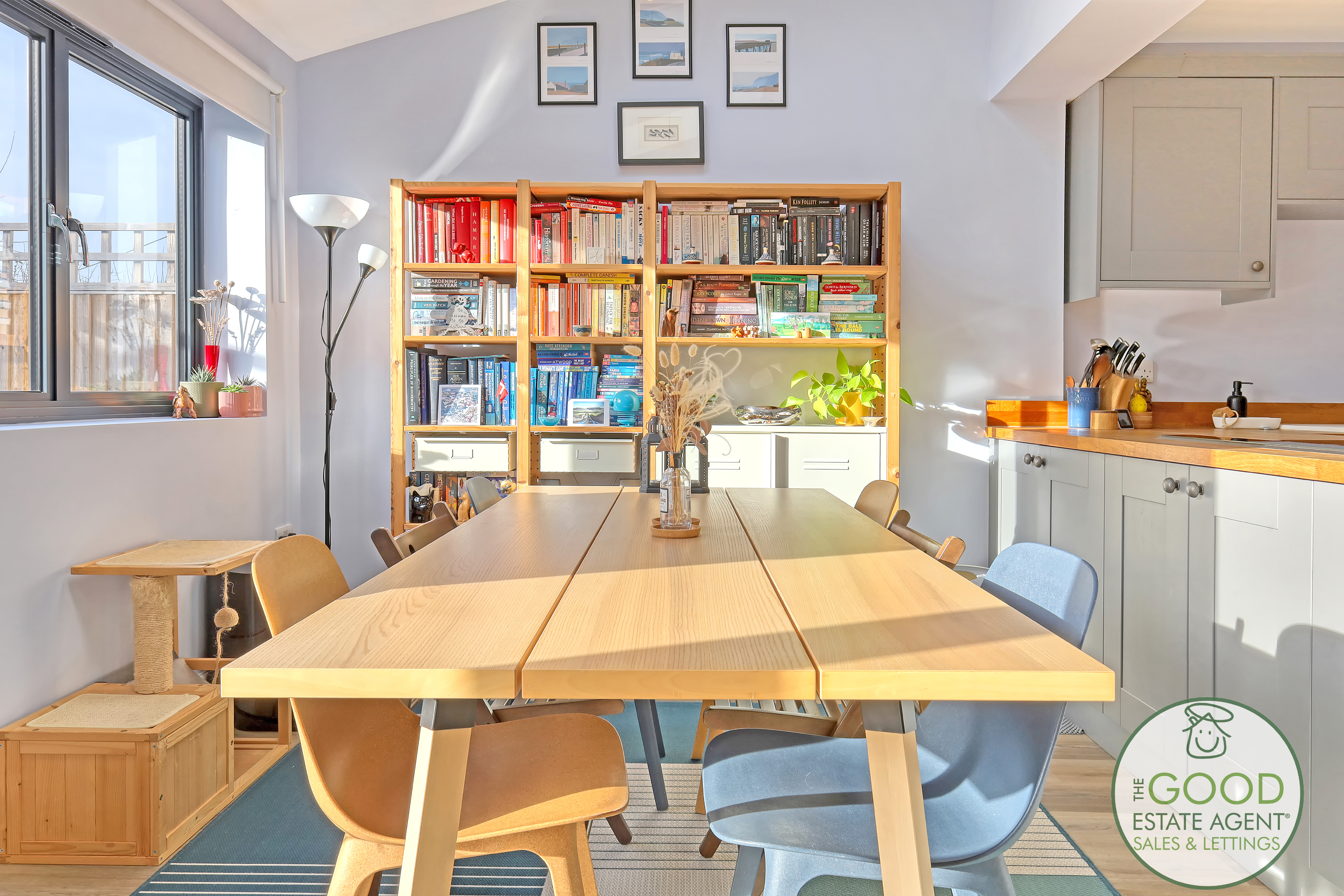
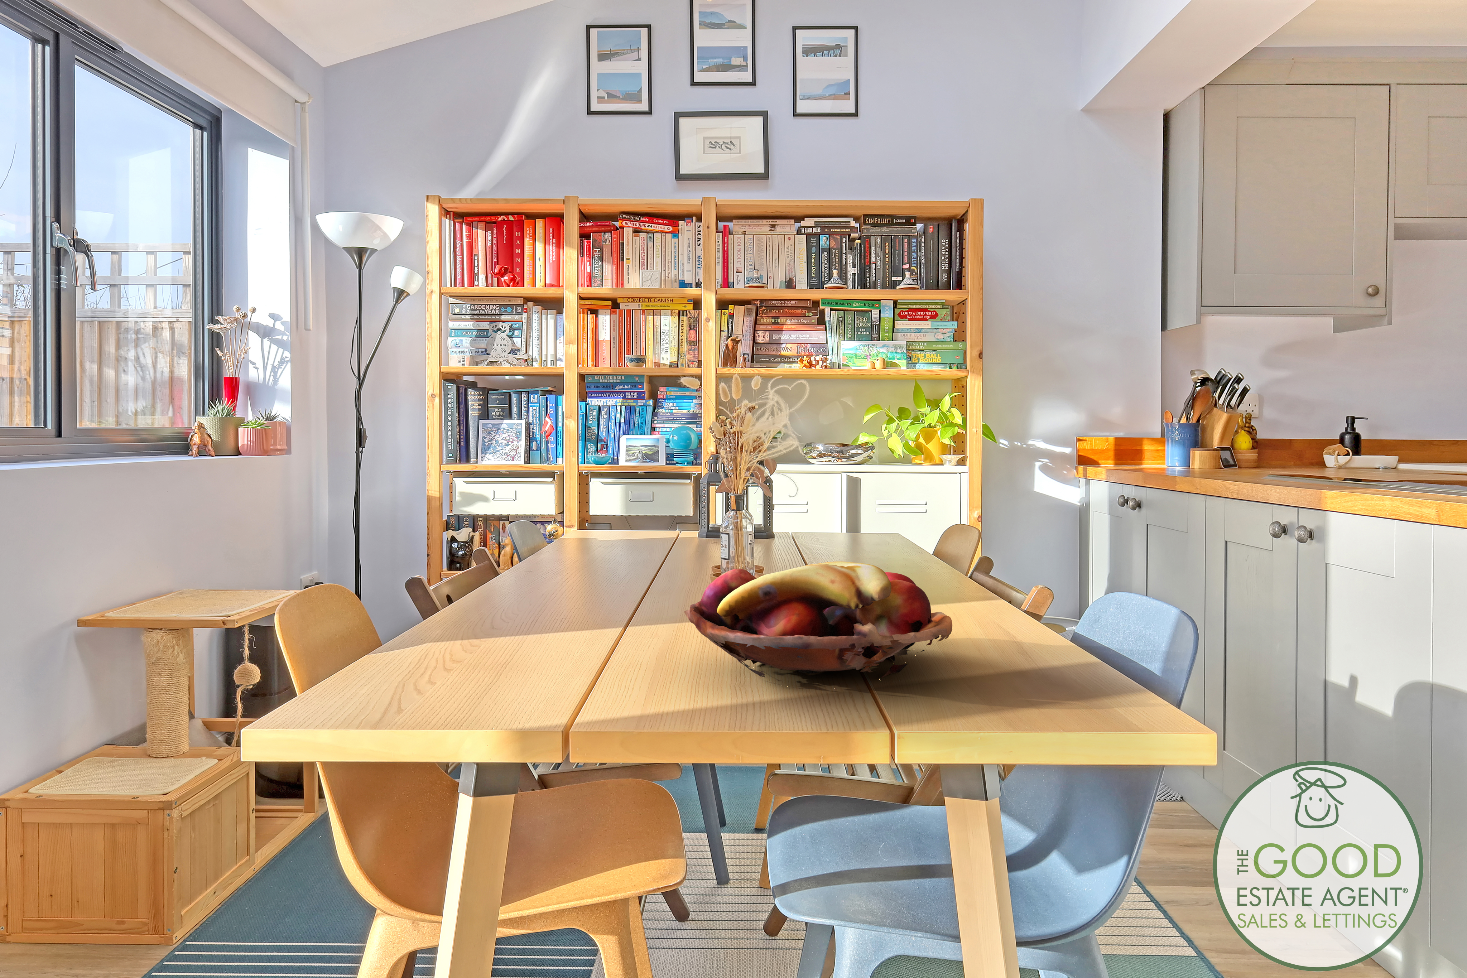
+ fruit basket (824, 615)
